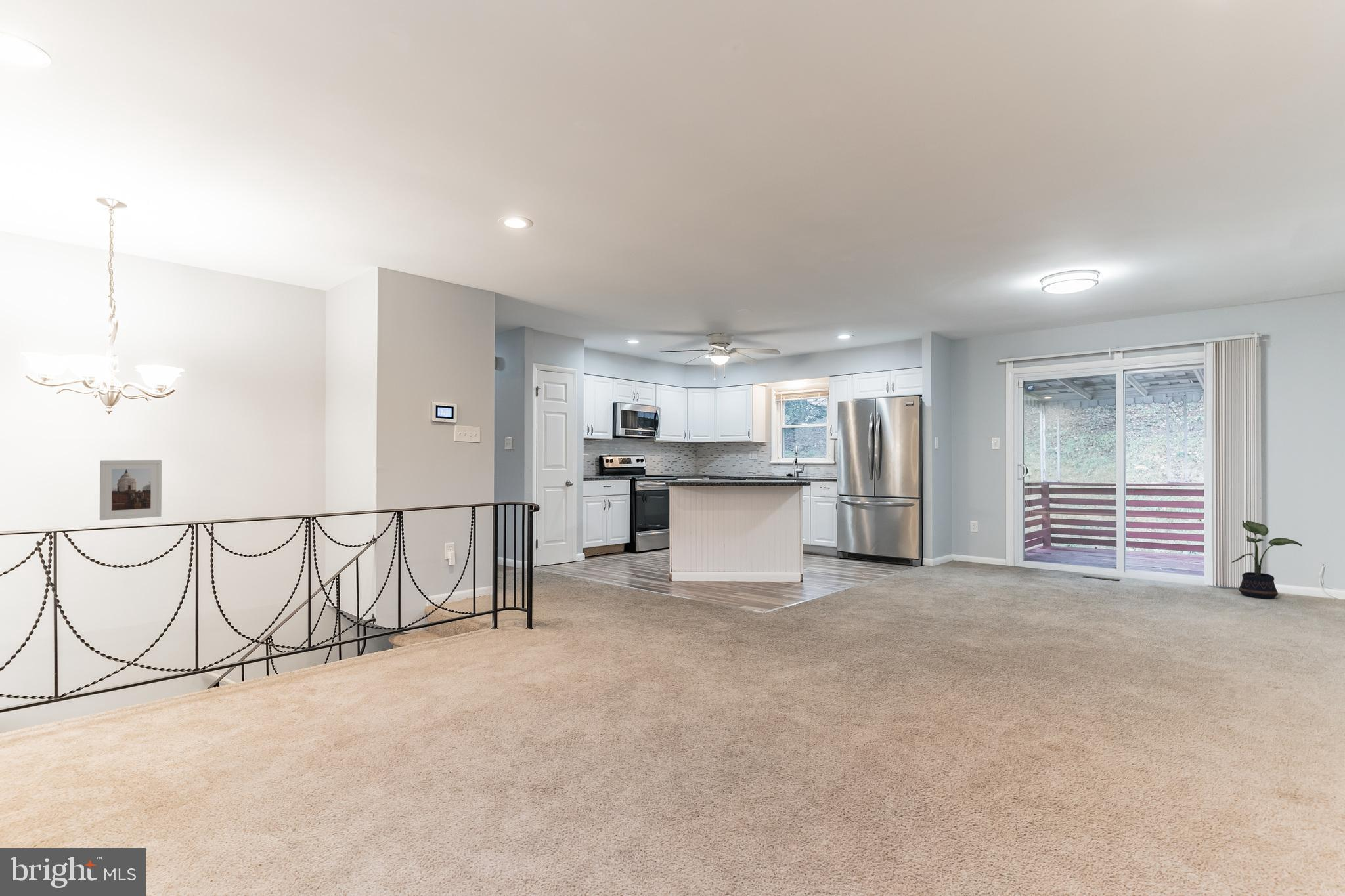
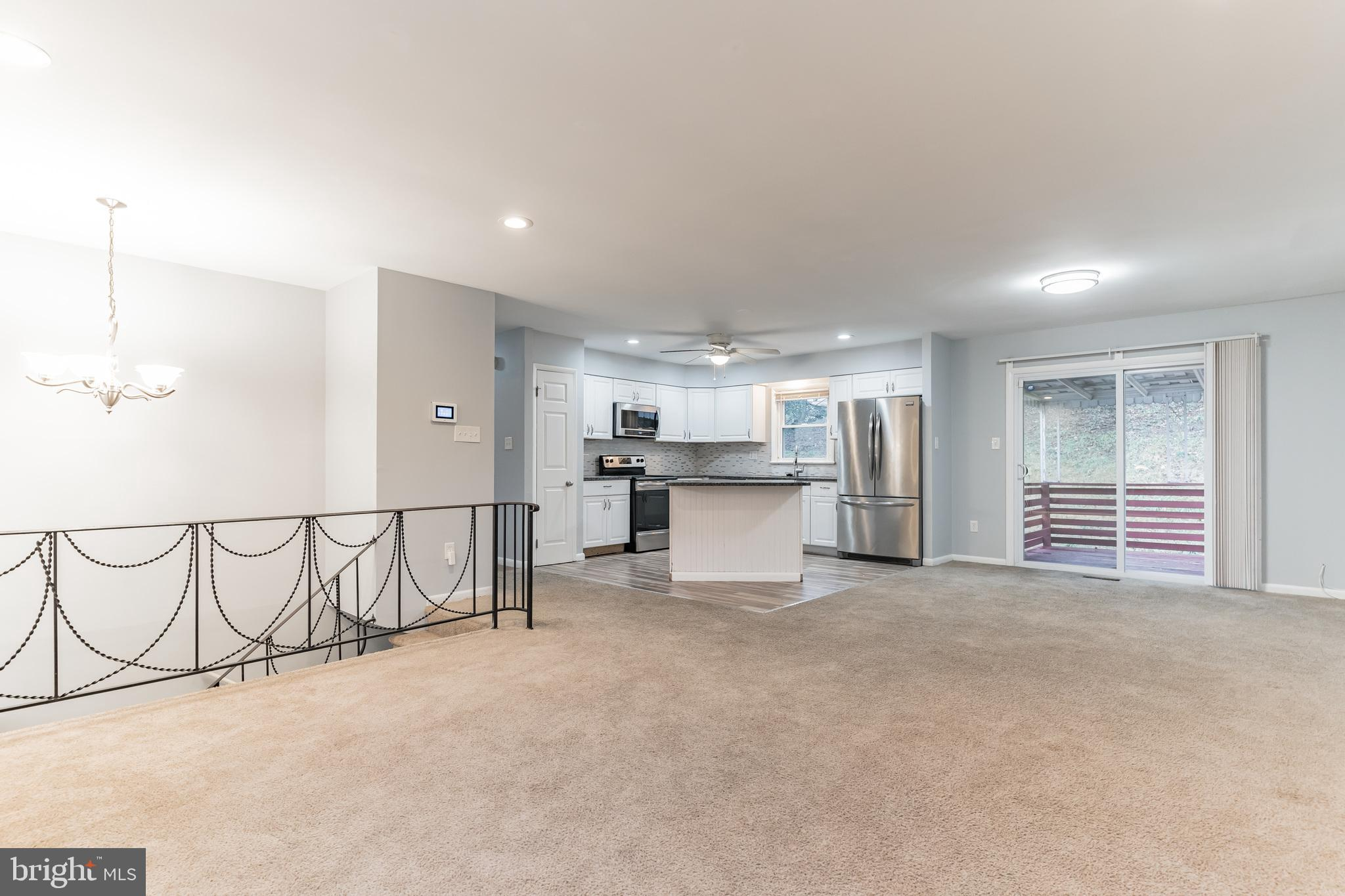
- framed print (131, 489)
- potted plant (1262, 558)
